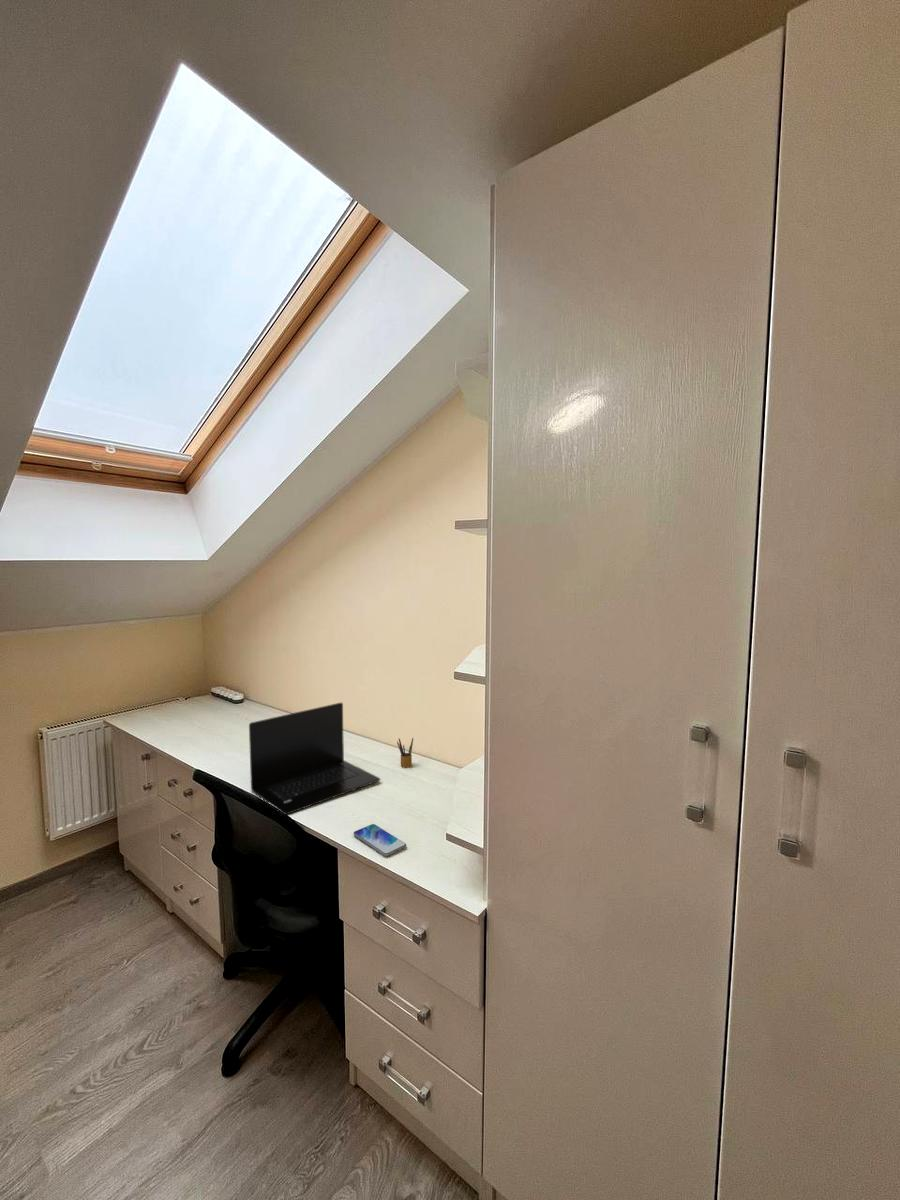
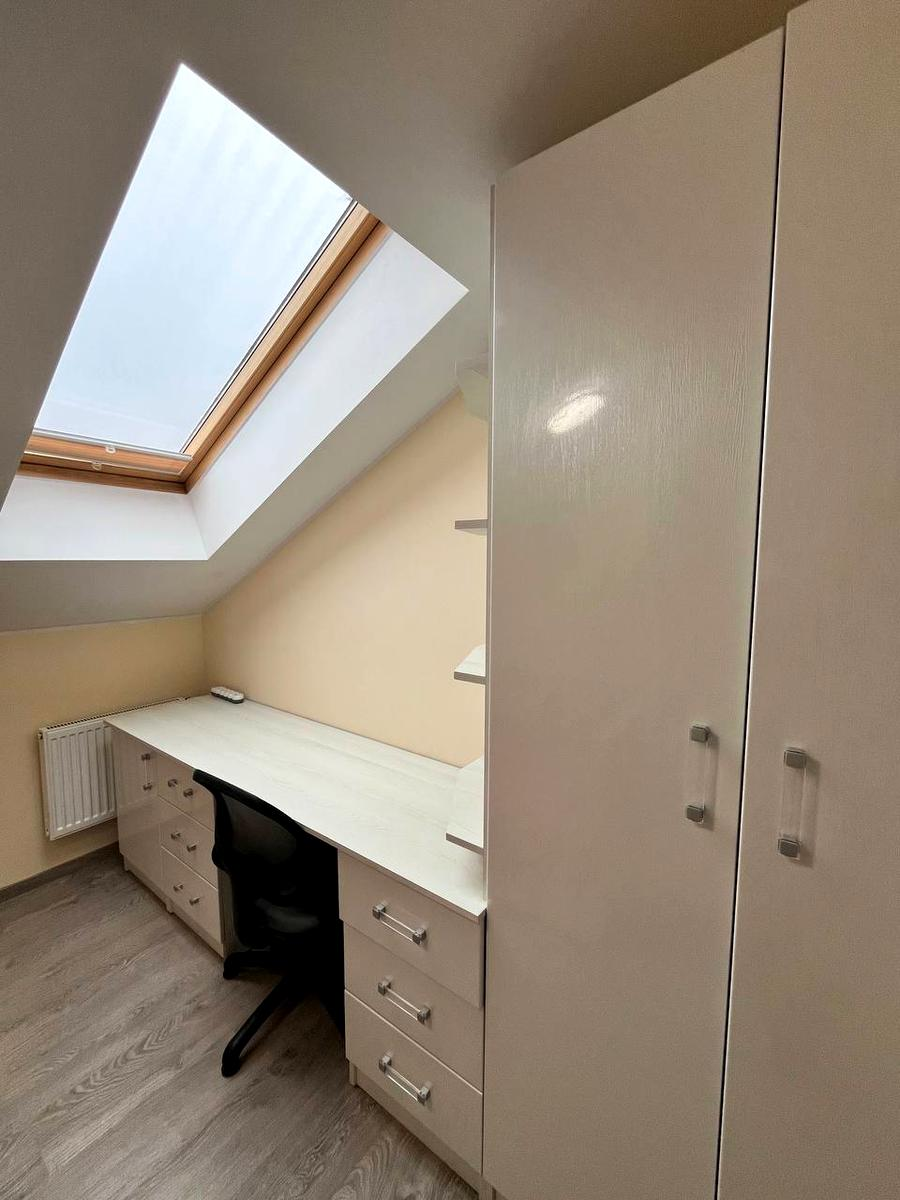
- pencil box (406, 753)
- smartphone (379, 839)
- laptop (316, 753)
